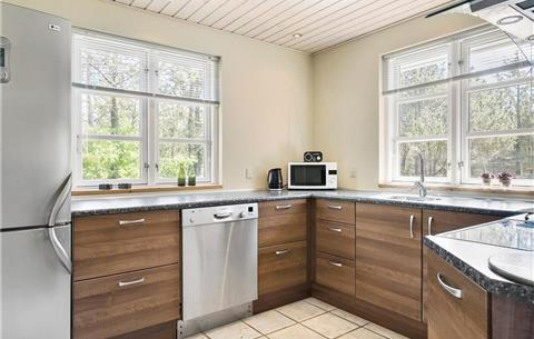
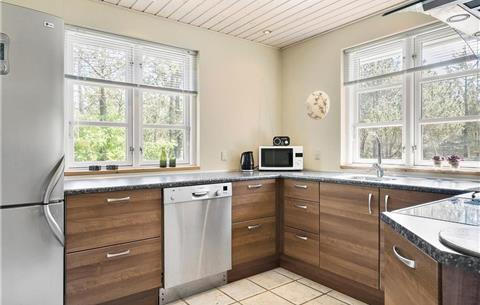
+ decorative plate (317, 105)
